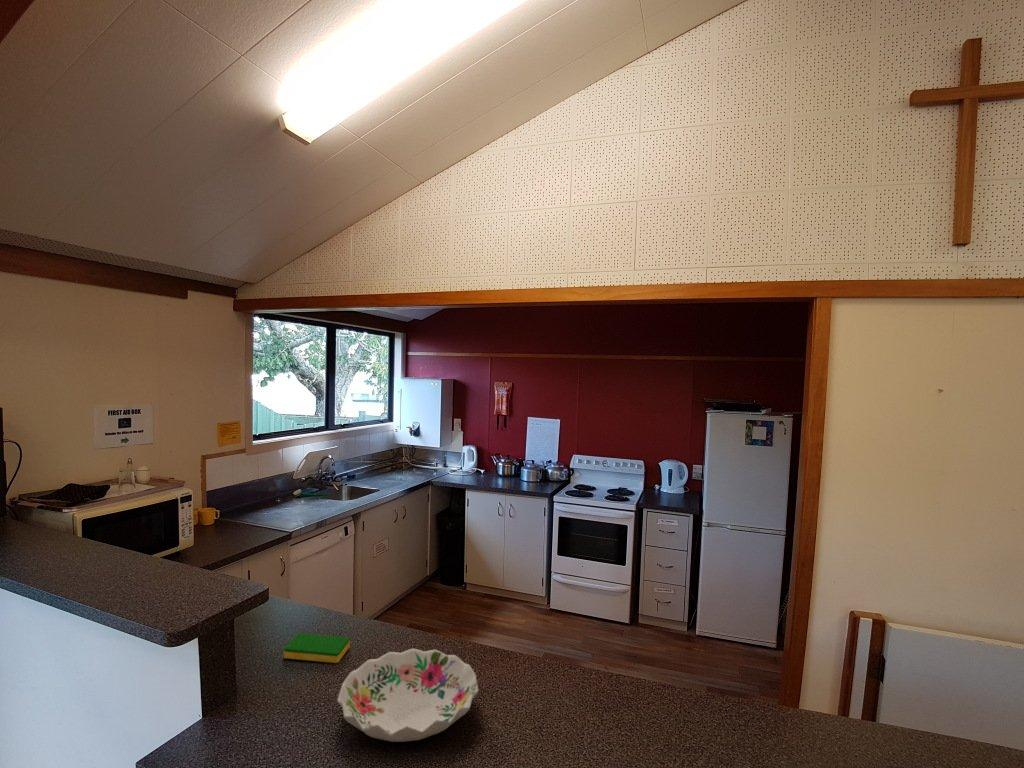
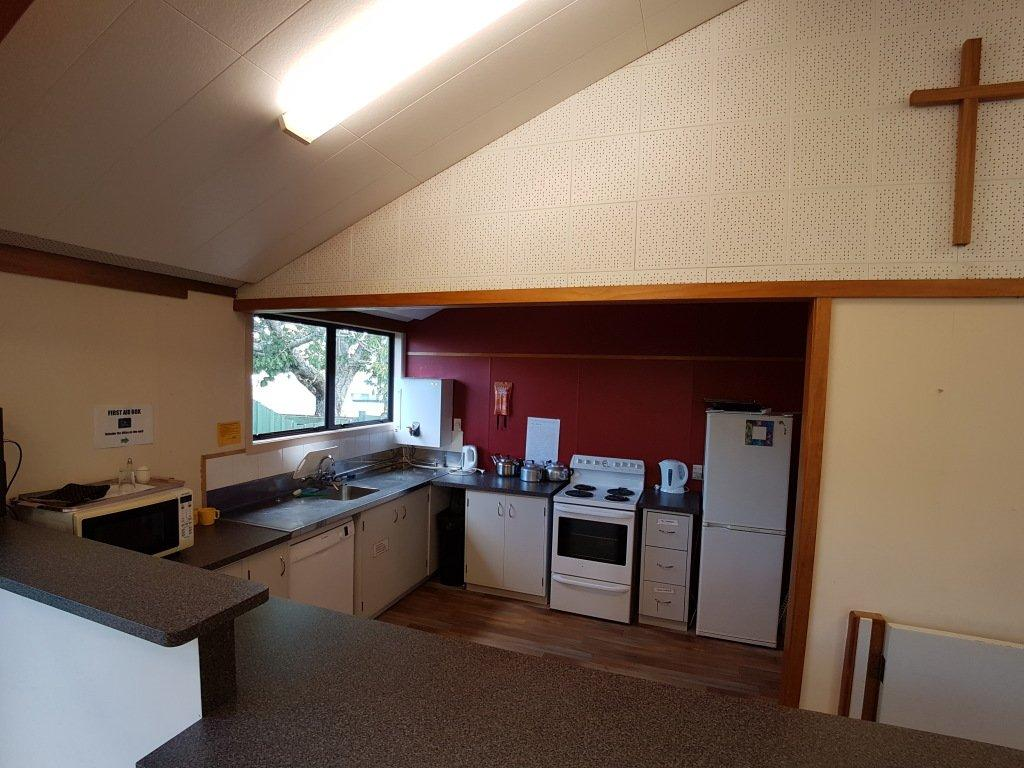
- decorative bowl (409, 695)
- dish sponge (317, 647)
